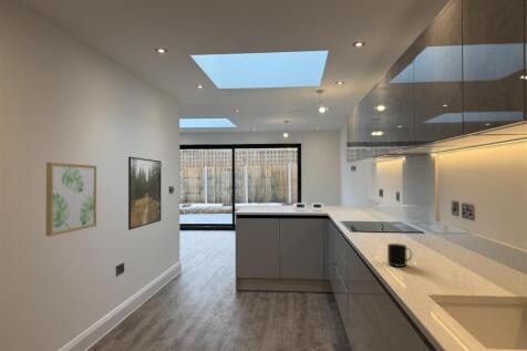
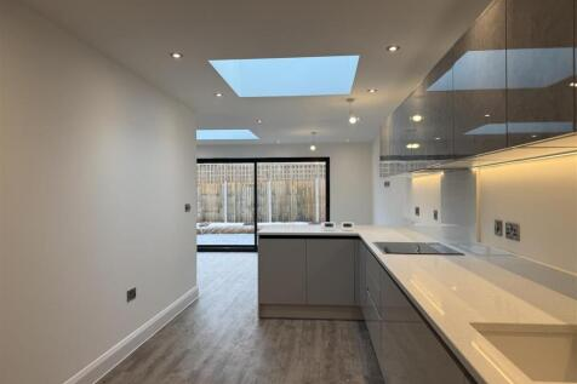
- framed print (146, 192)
- mug (400, 255)
- wall art (73, 197)
